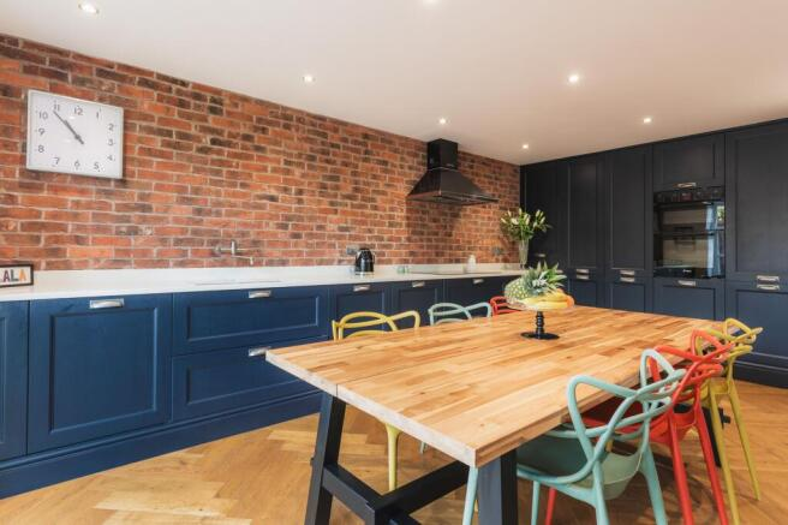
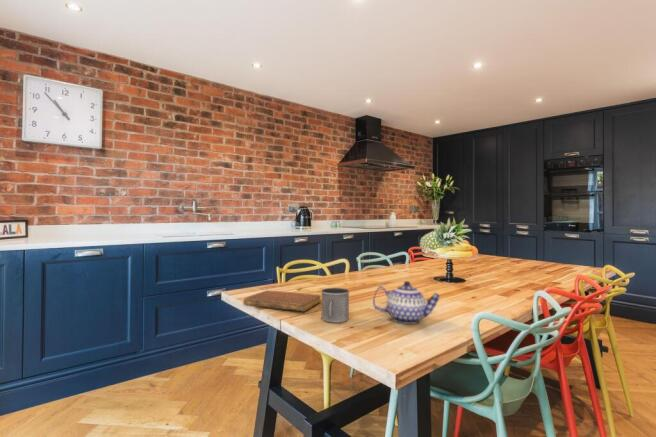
+ teapot (405, 300)
+ mug (334, 305)
+ notebook (283, 299)
